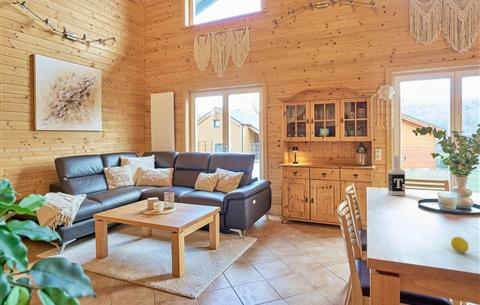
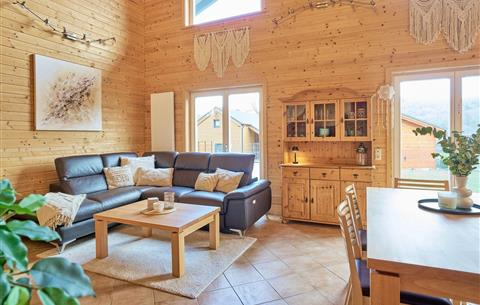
- vodka (396, 175)
- fruit (459, 244)
